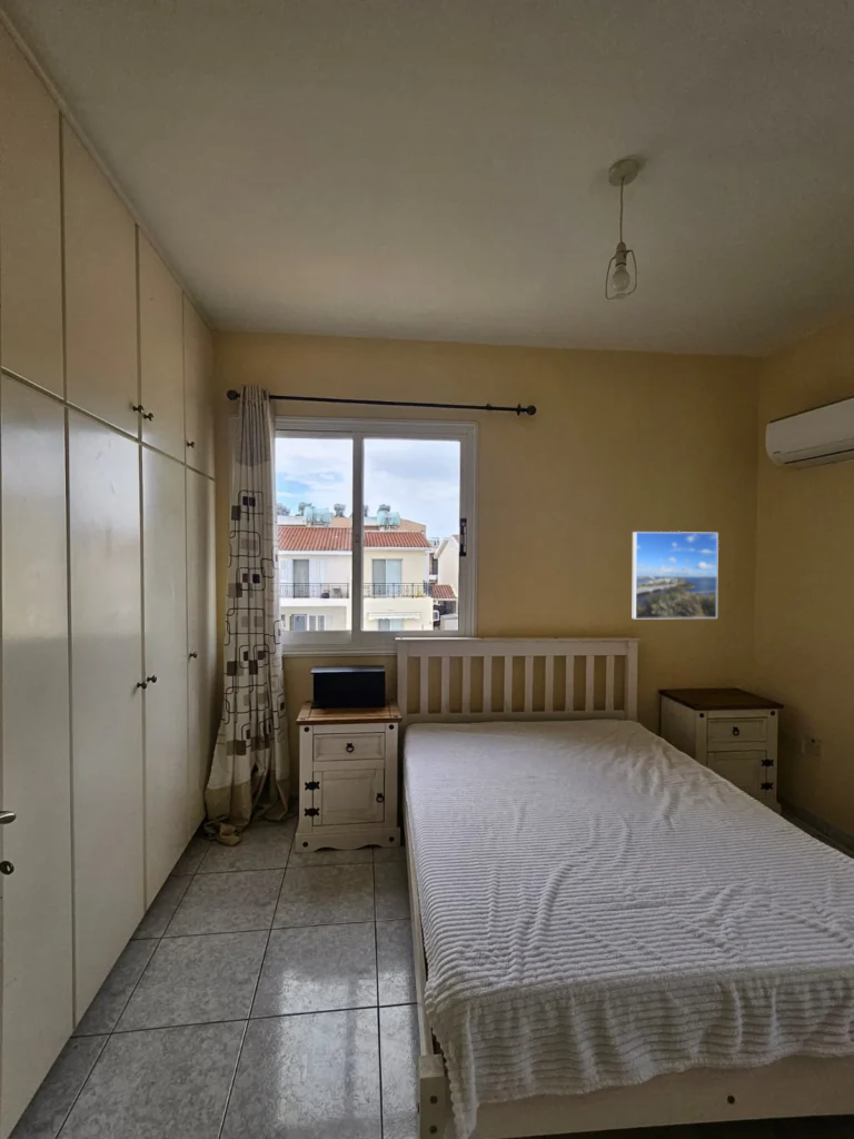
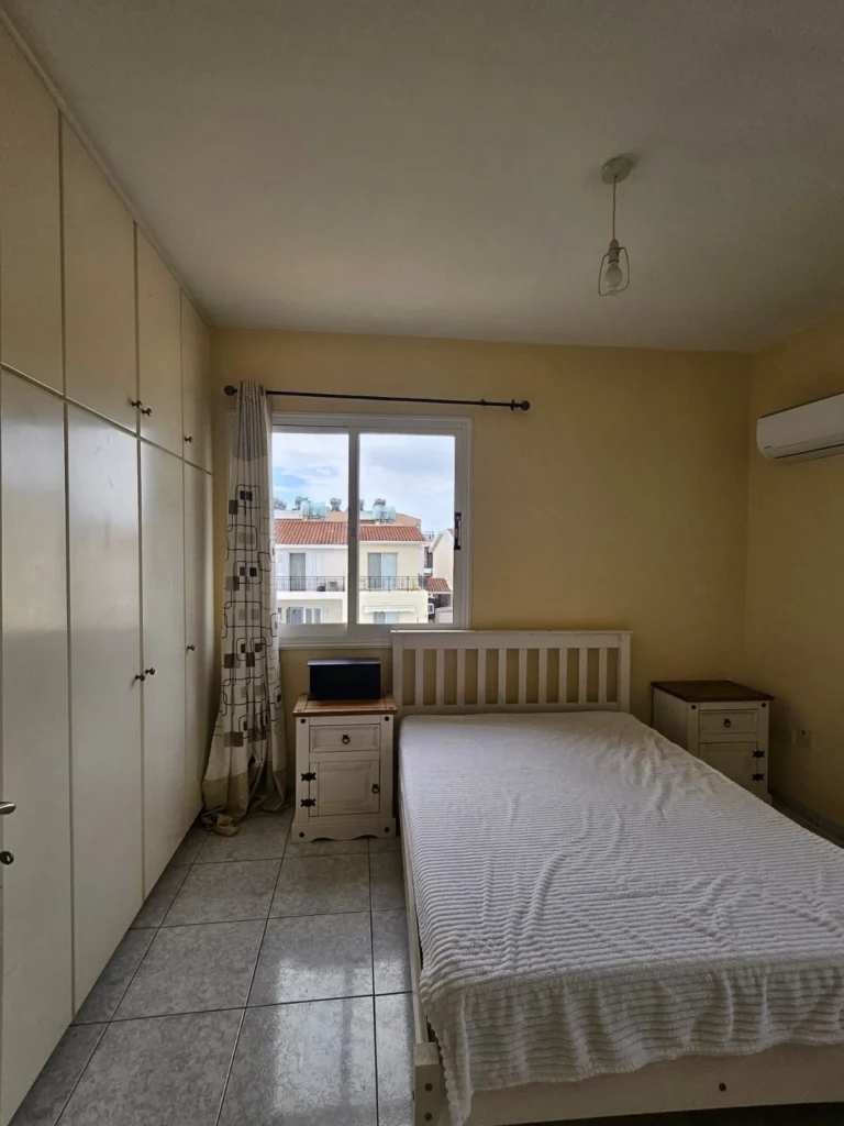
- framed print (675, 575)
